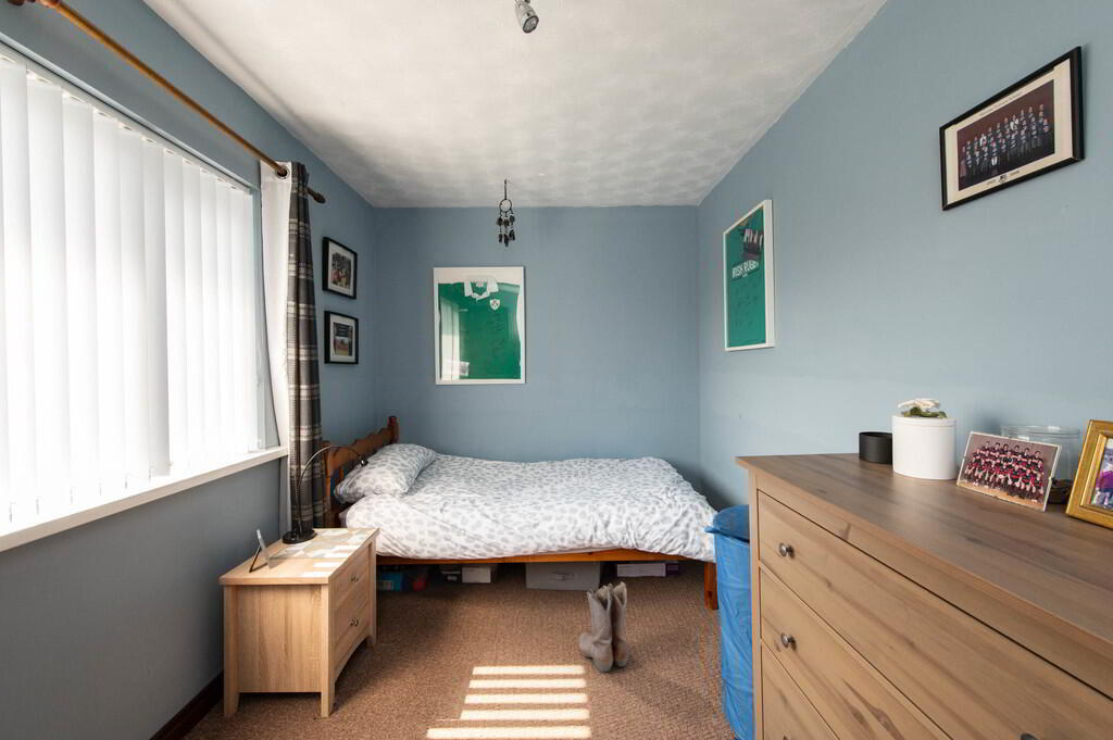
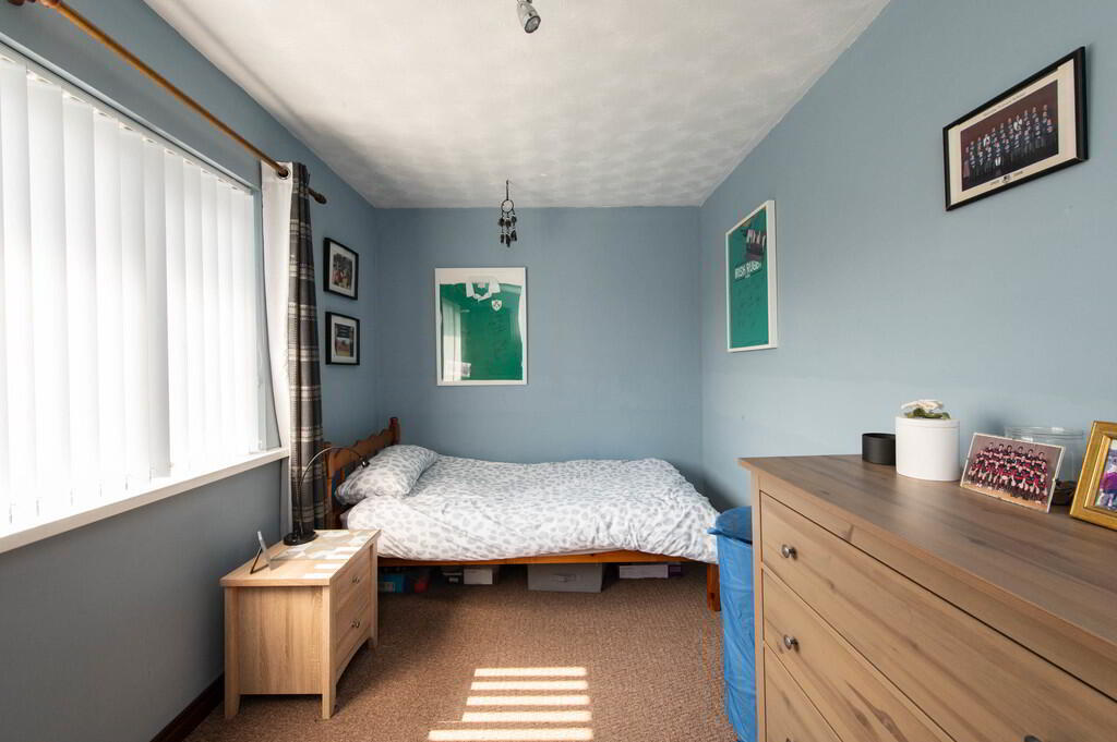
- boots (602, 615)
